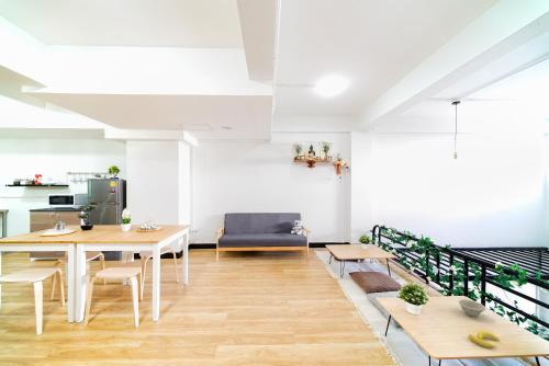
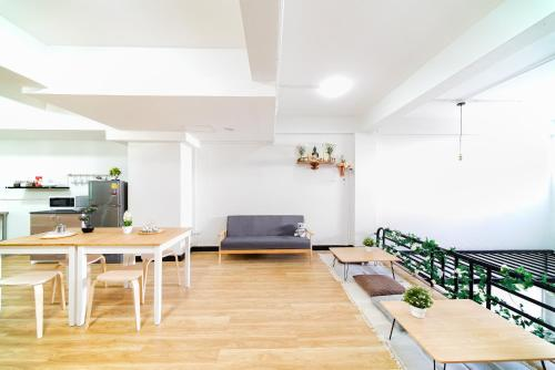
- bowl (471, 308)
- banana (483, 341)
